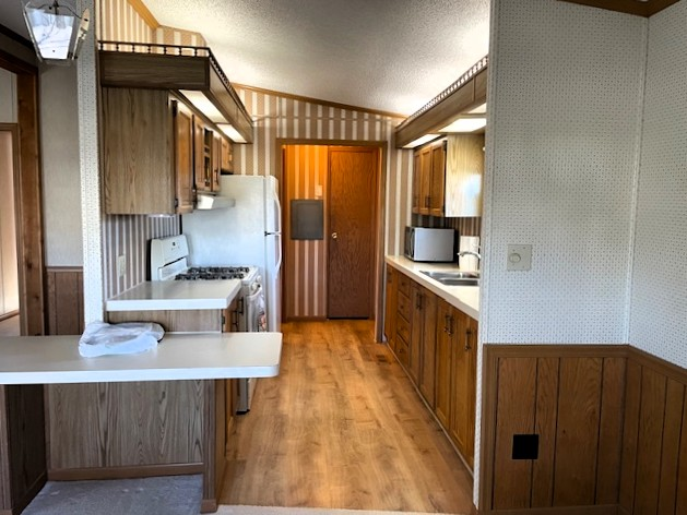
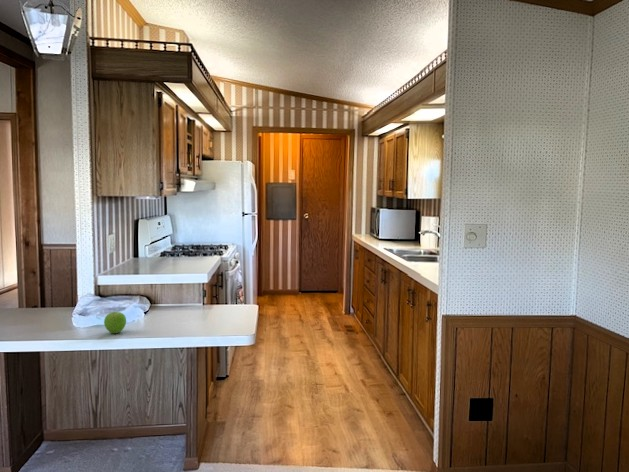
+ fruit (115, 322)
